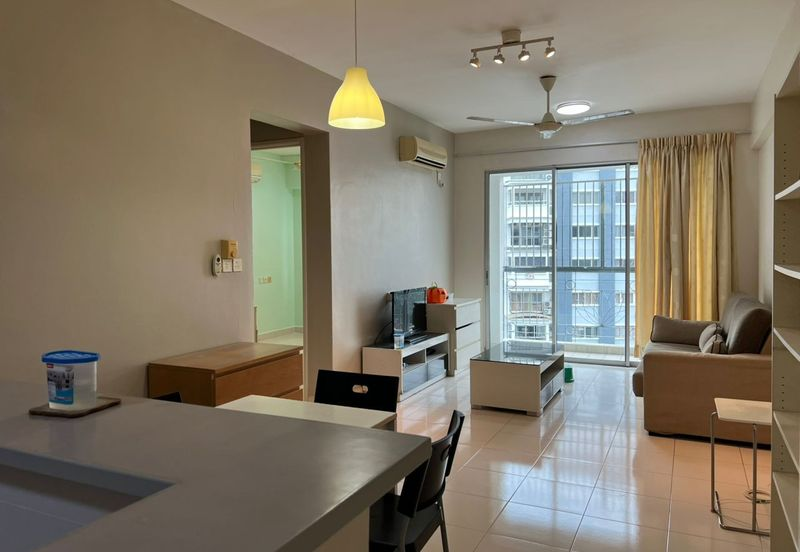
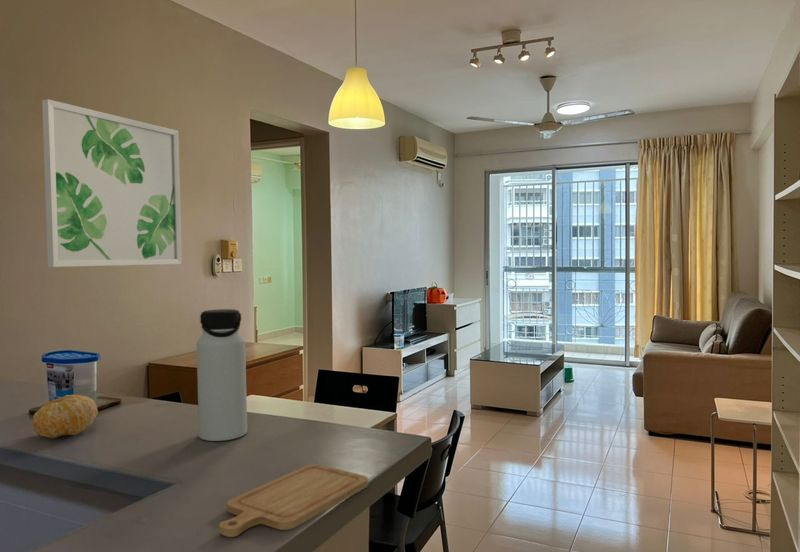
+ water bottle (221, 372)
+ fruit (65, 414)
+ chopping board (289, 498)
+ wall art (120, 191)
